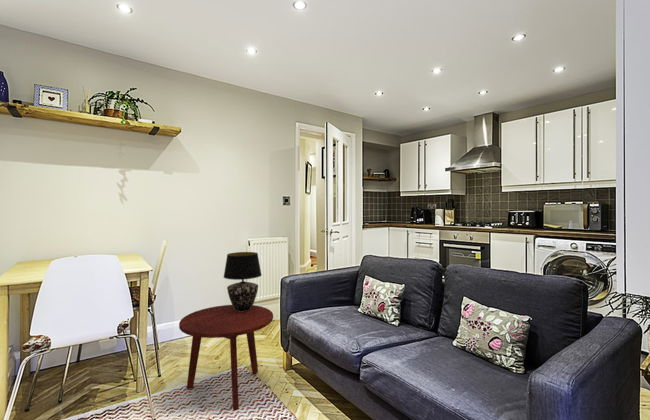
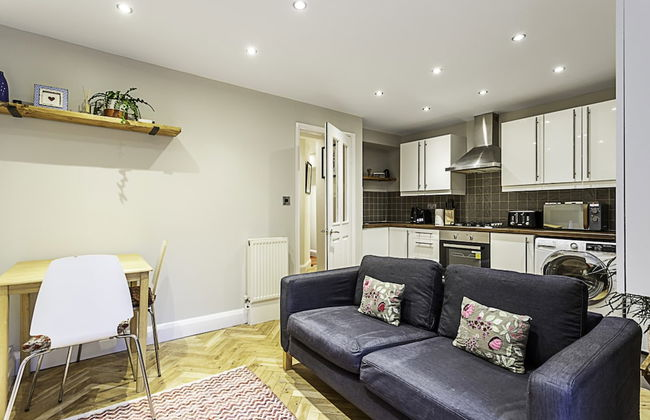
- side table (230, 352)
- table lamp (242, 281)
